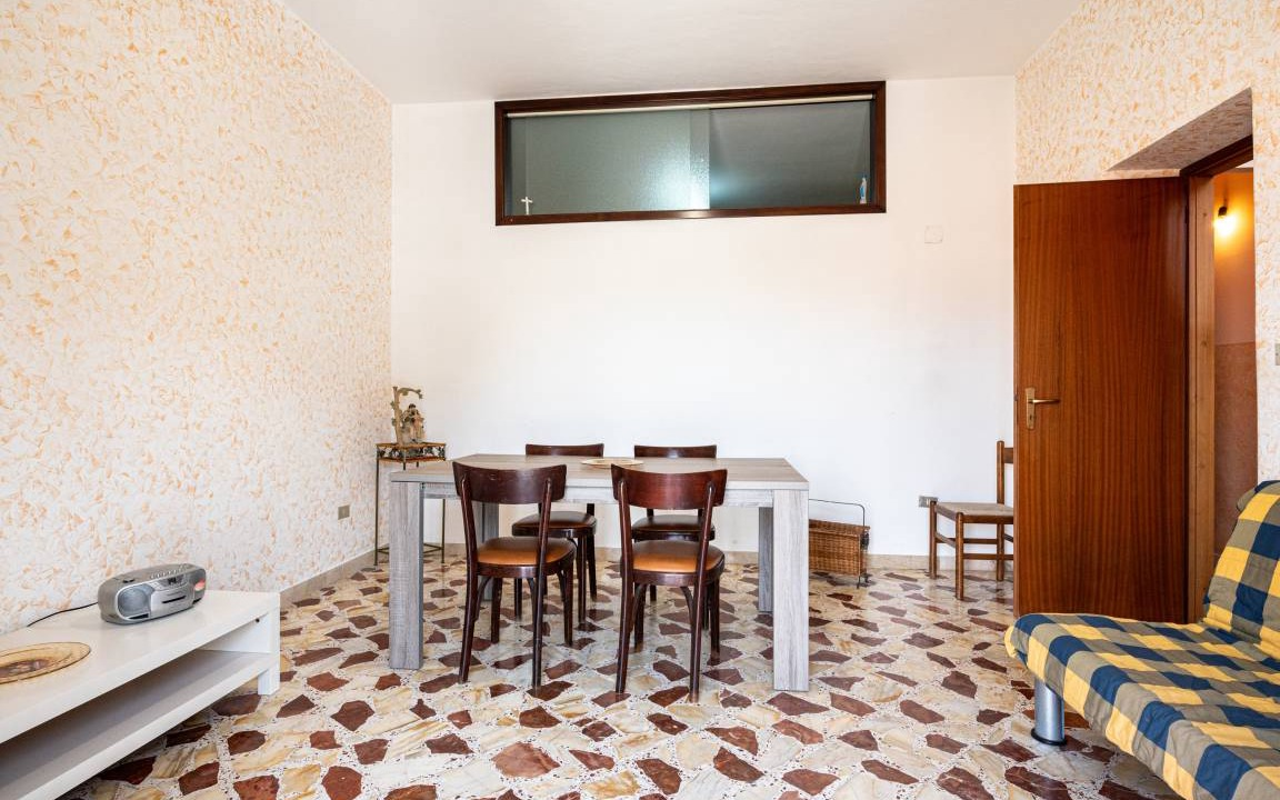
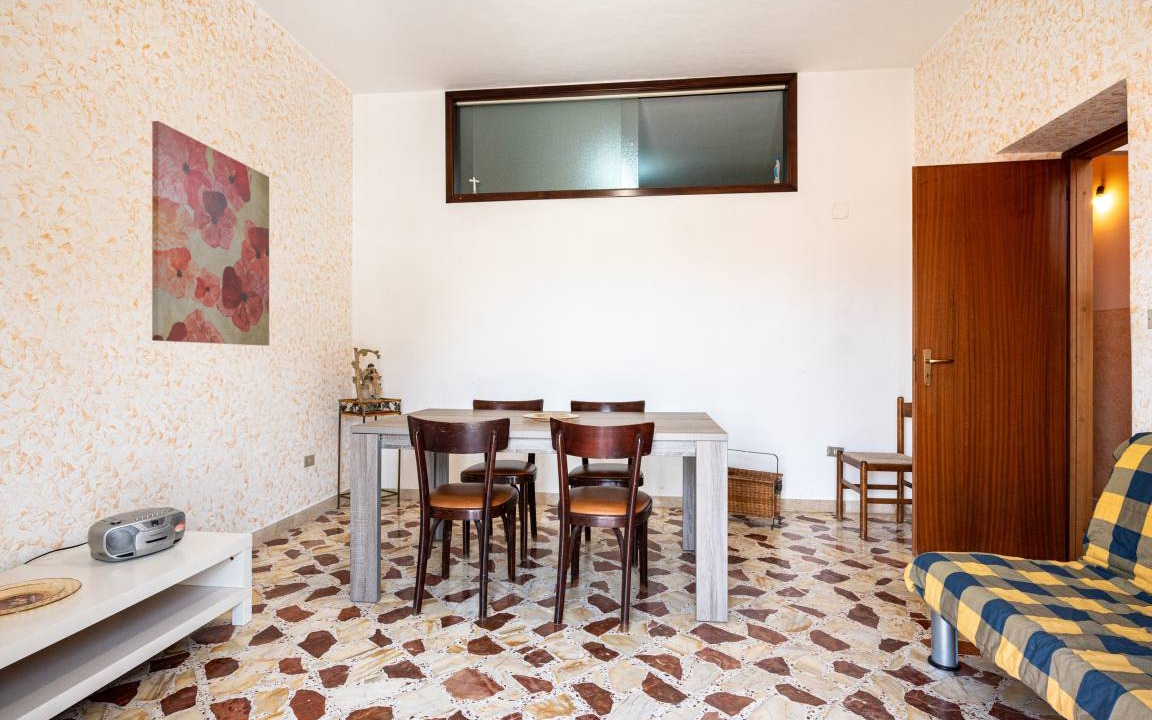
+ wall art (218, 247)
